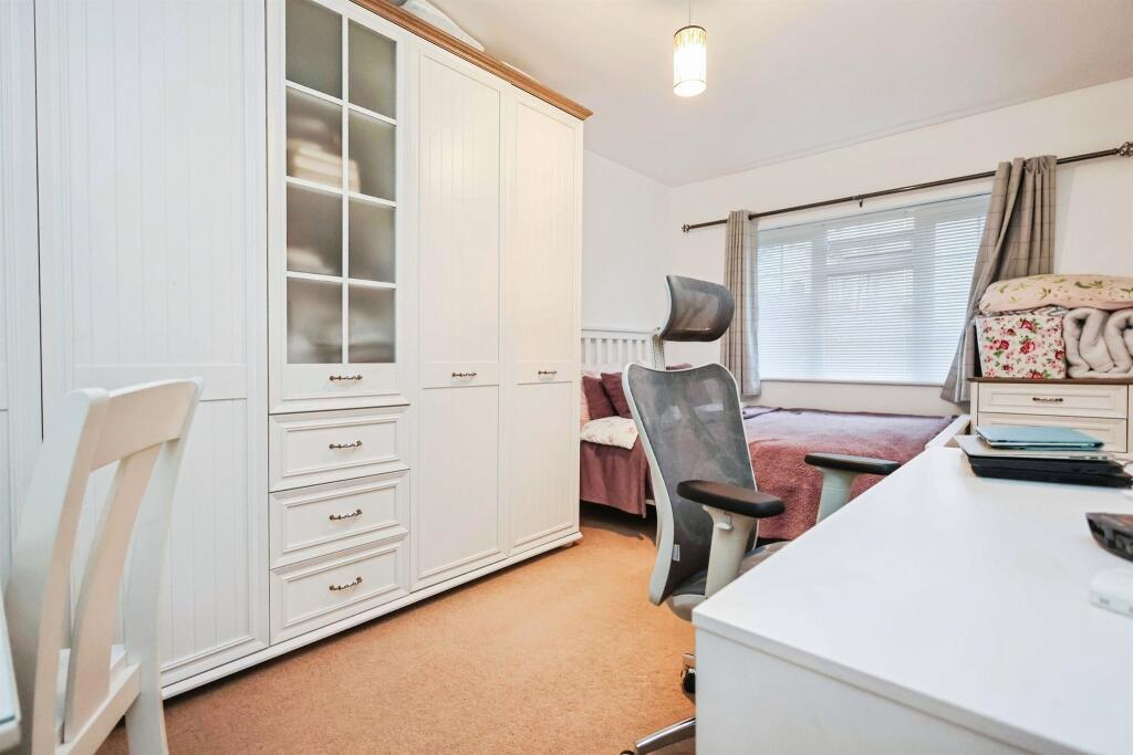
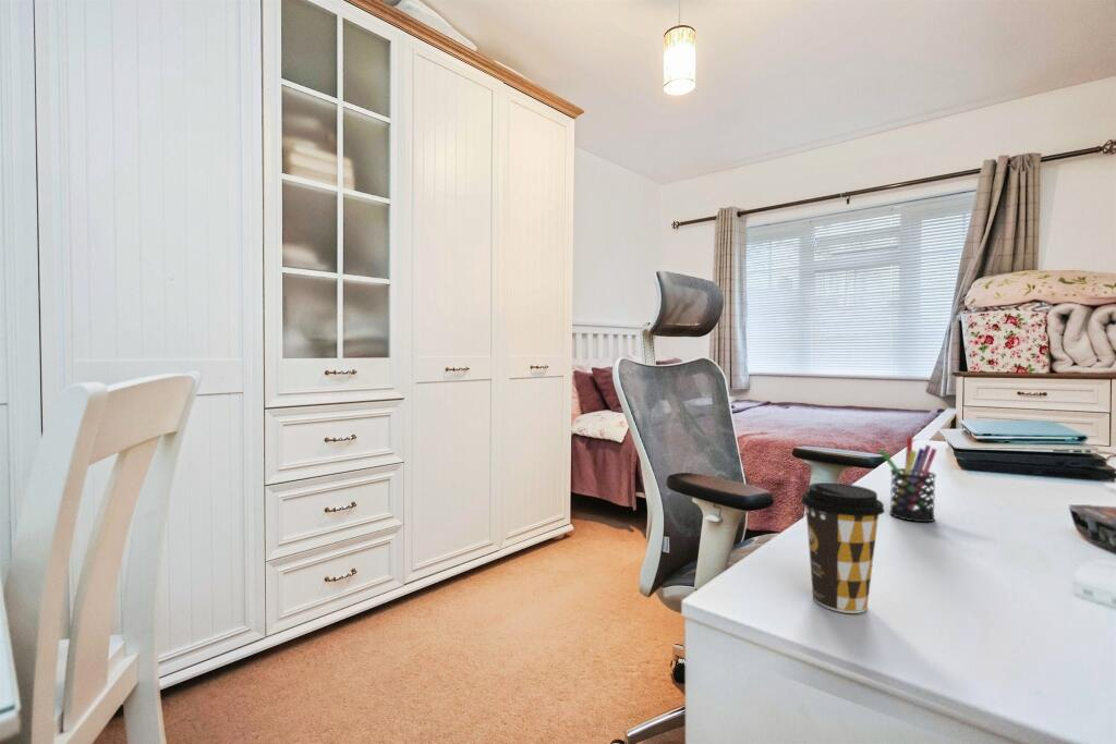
+ coffee cup (840, 546)
+ pen holder (907, 477)
